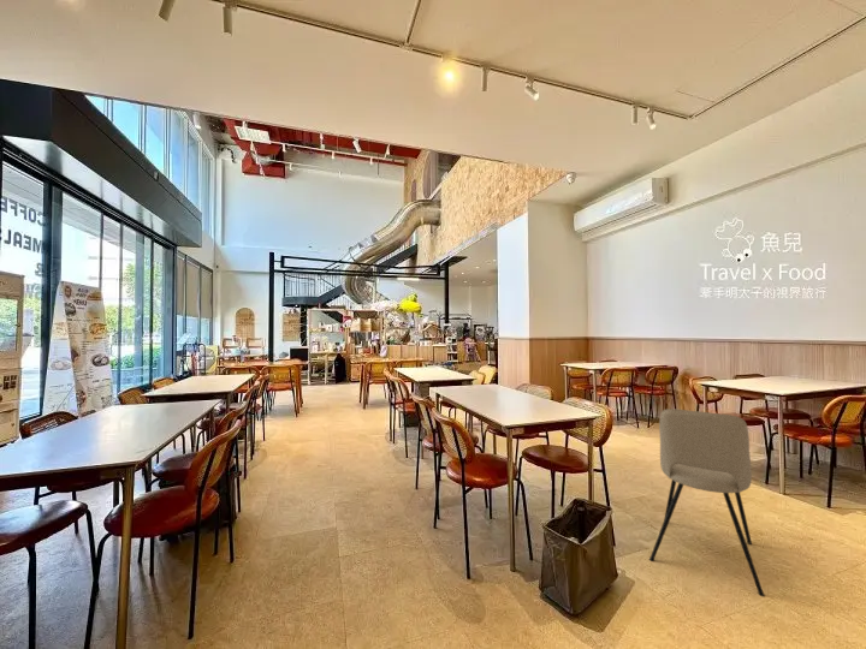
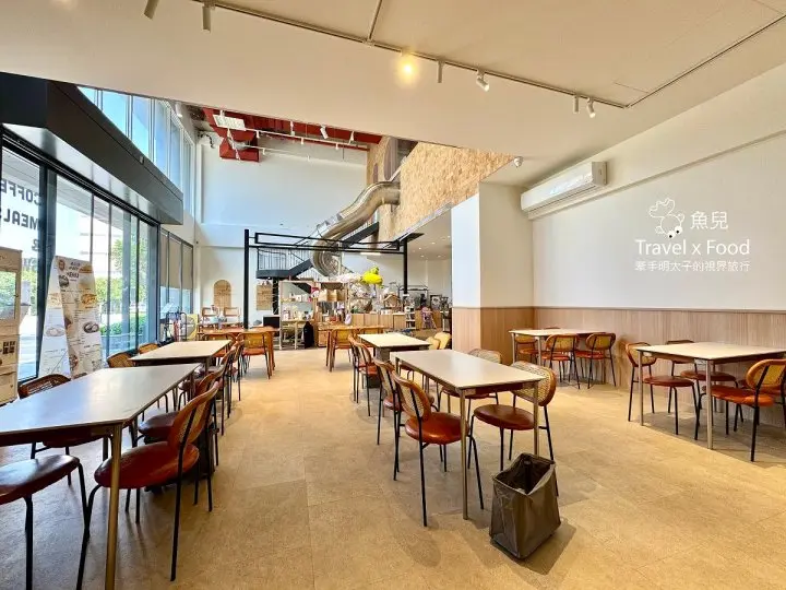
- dining chair (702, 478)
